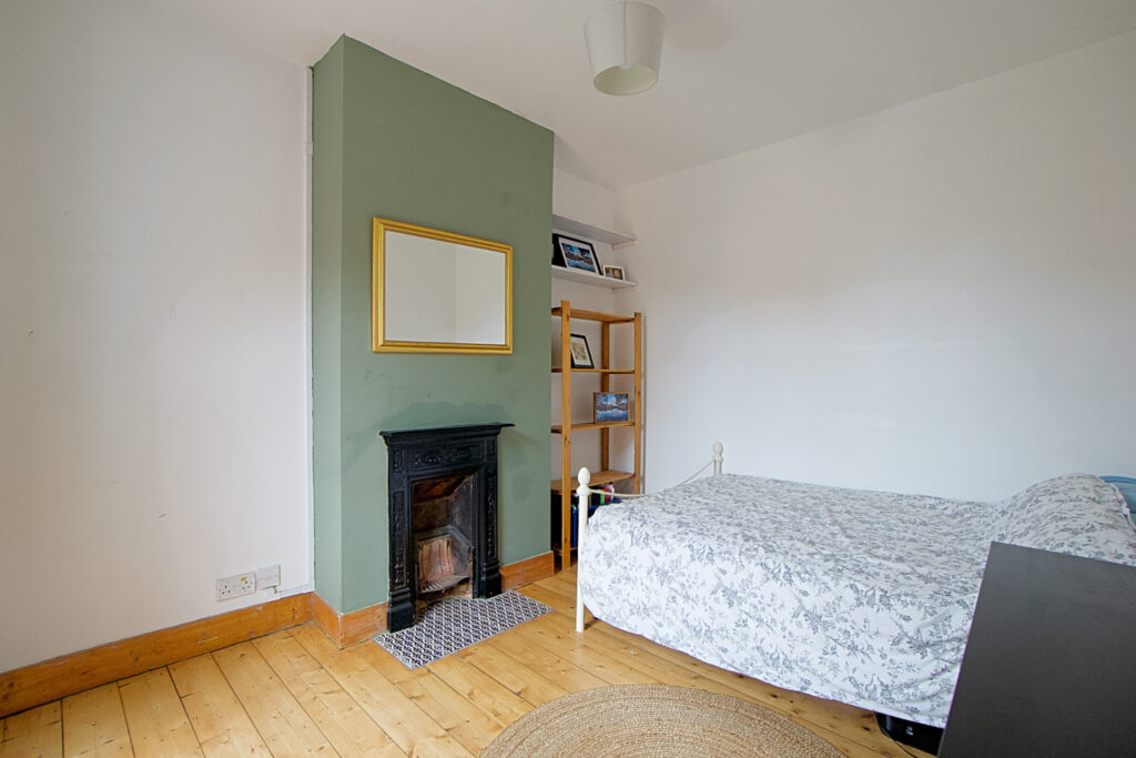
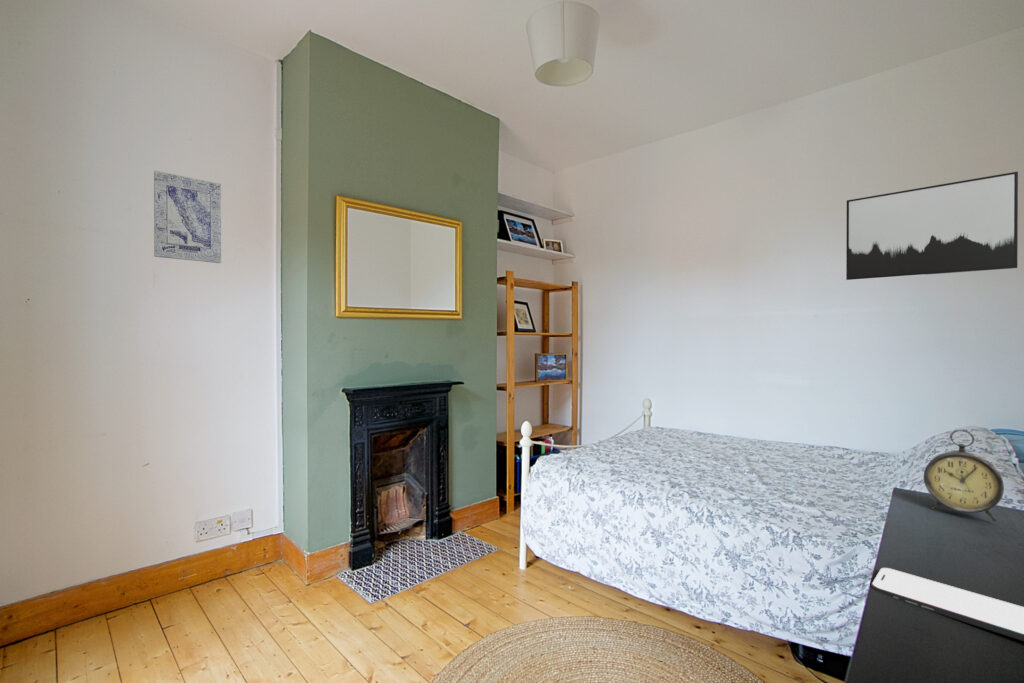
+ wall art (188, 218)
+ wall art (924, 231)
+ alarm clock (962, 472)
+ smartphone (956, 602)
